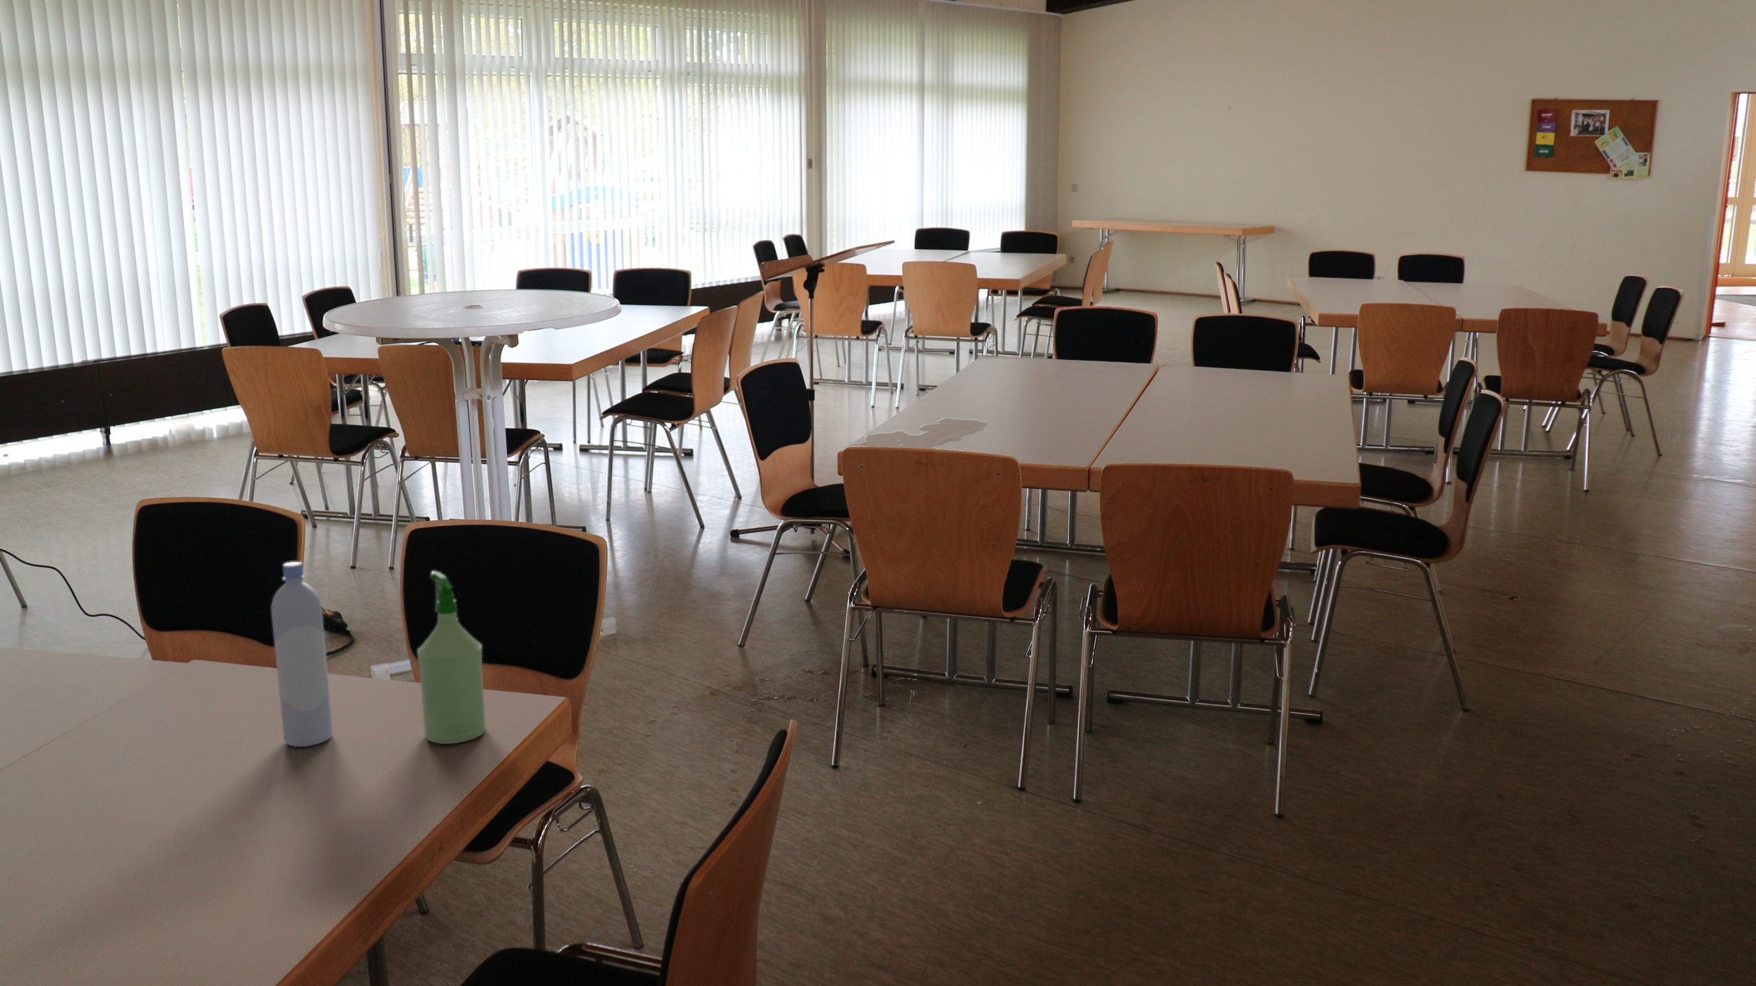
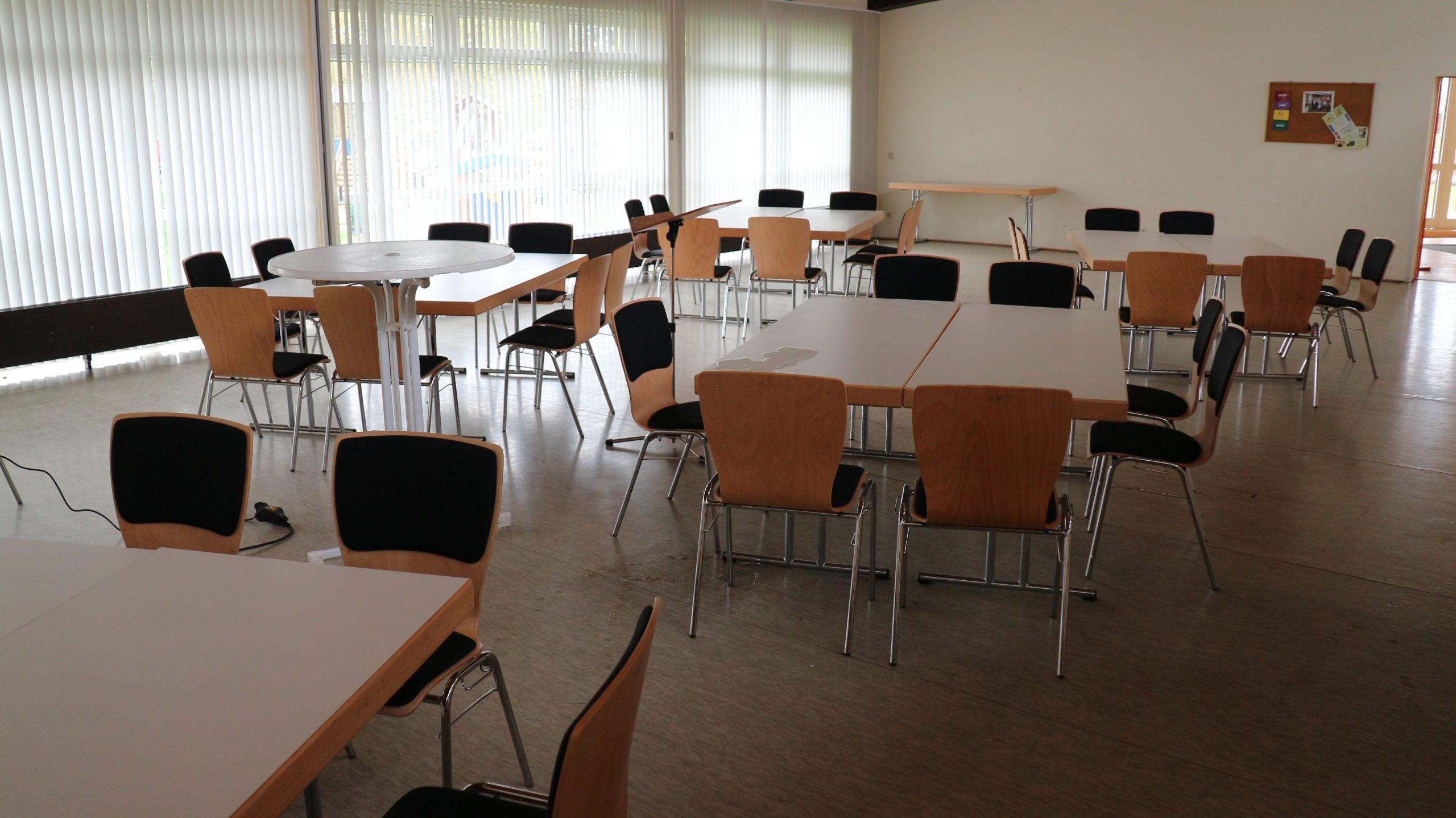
- spray bottle (450, 656)
- bottle (300, 652)
